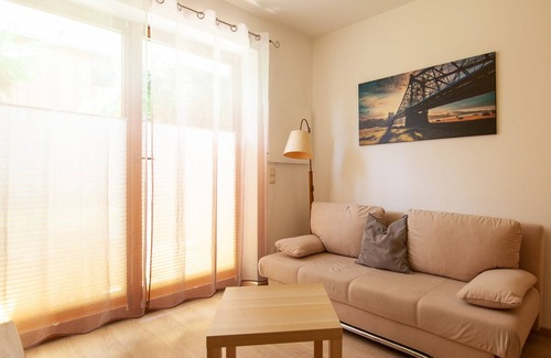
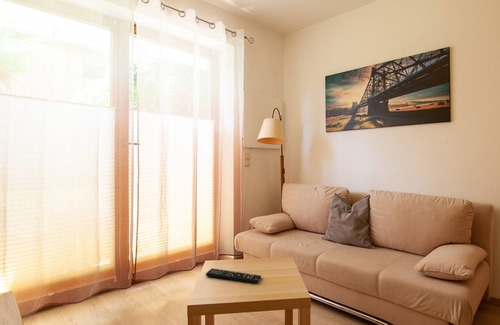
+ remote control (233, 275)
